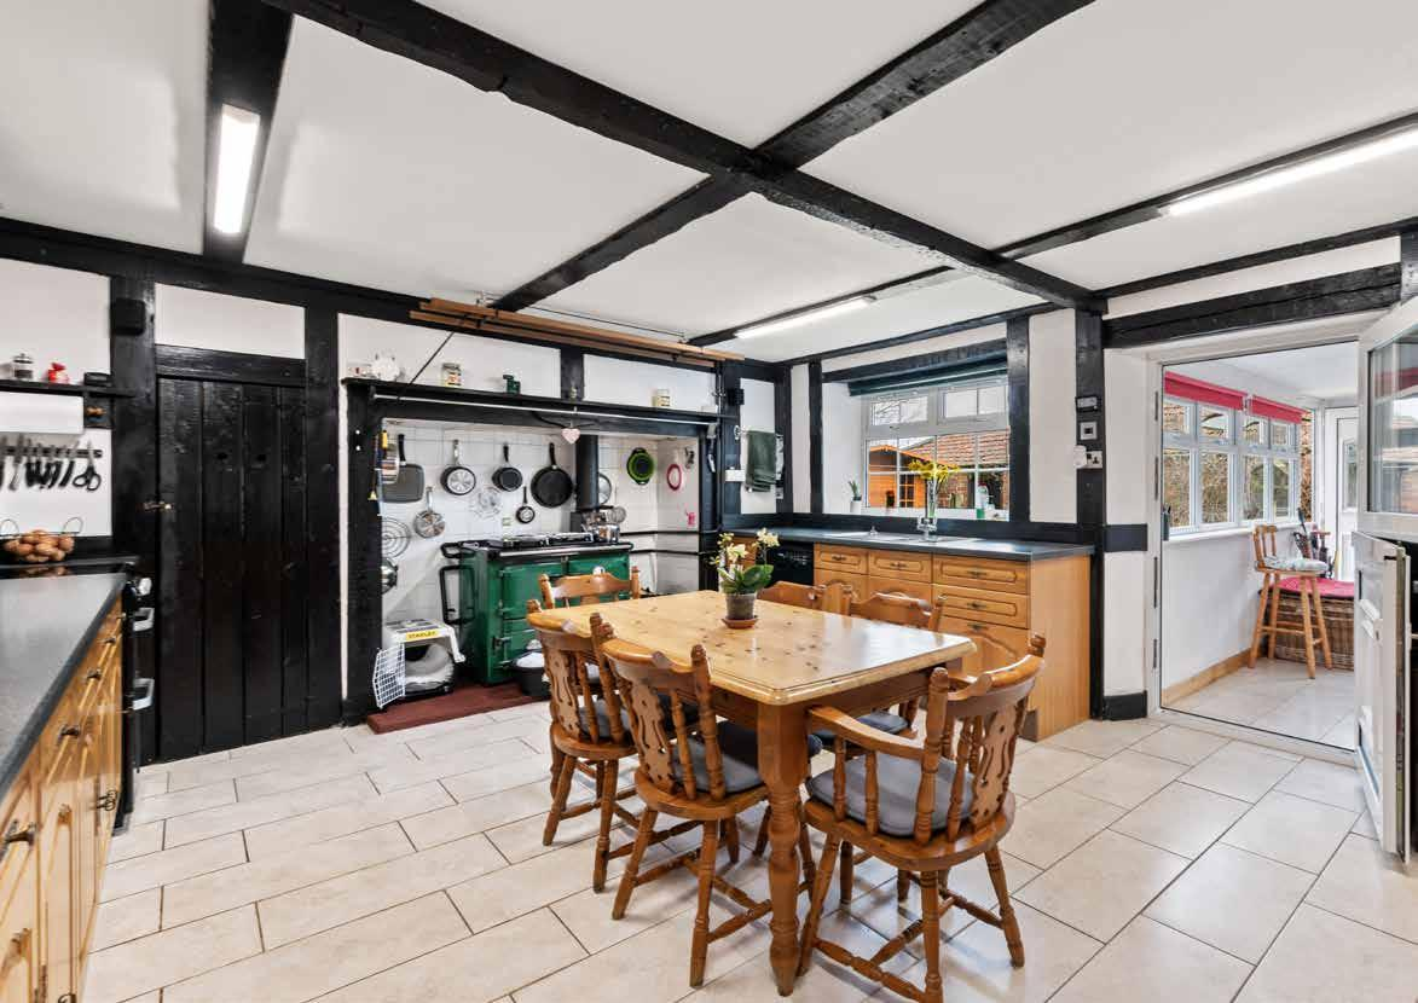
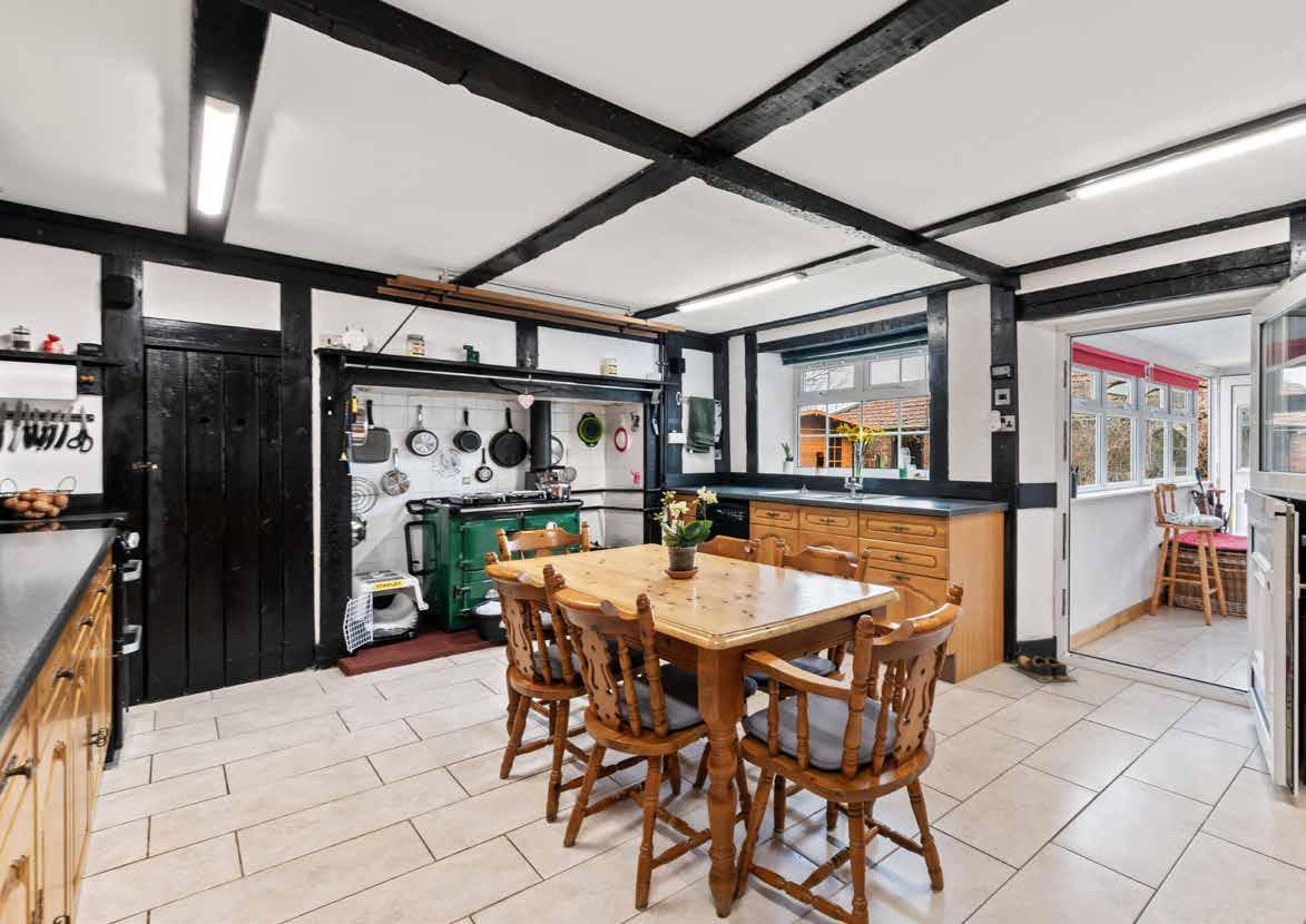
+ shoes (1041, 663)
